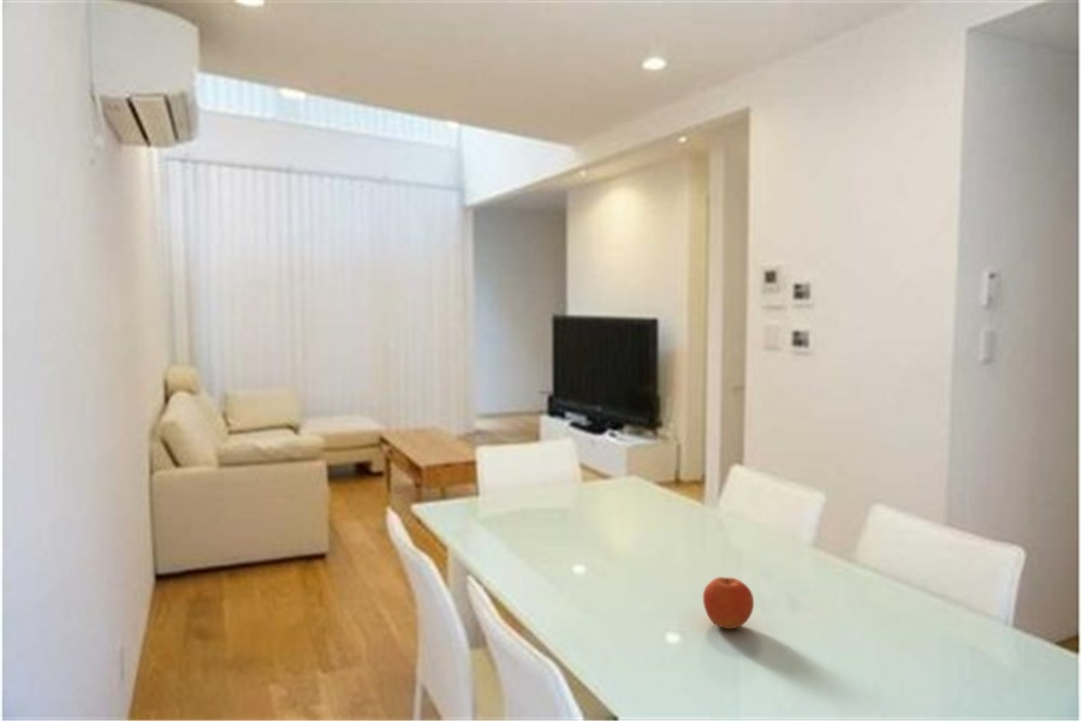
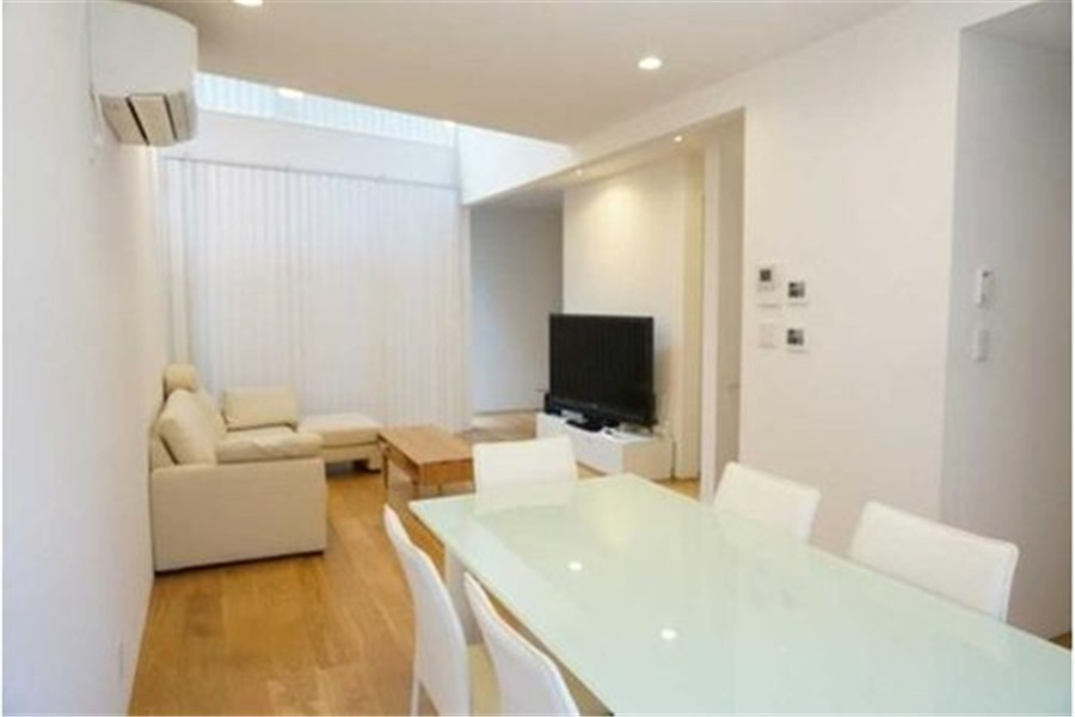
- fruit (727, 602)
